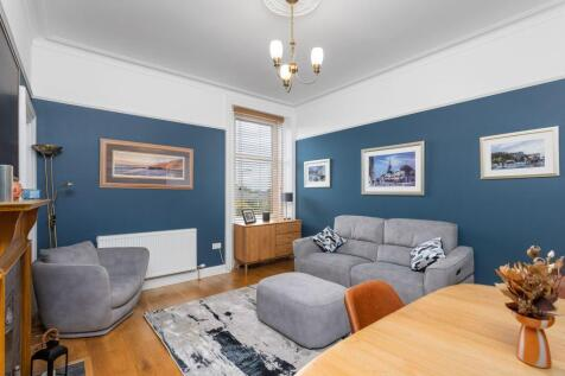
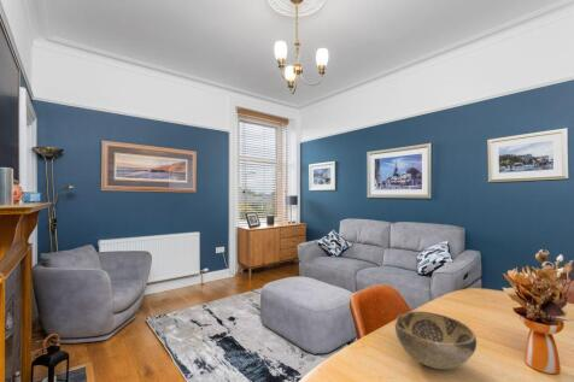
+ decorative bowl (433, 342)
